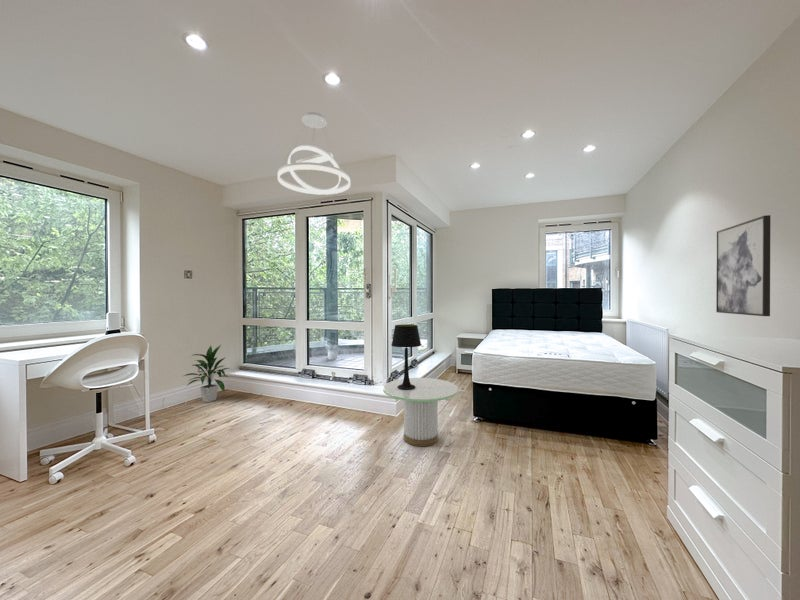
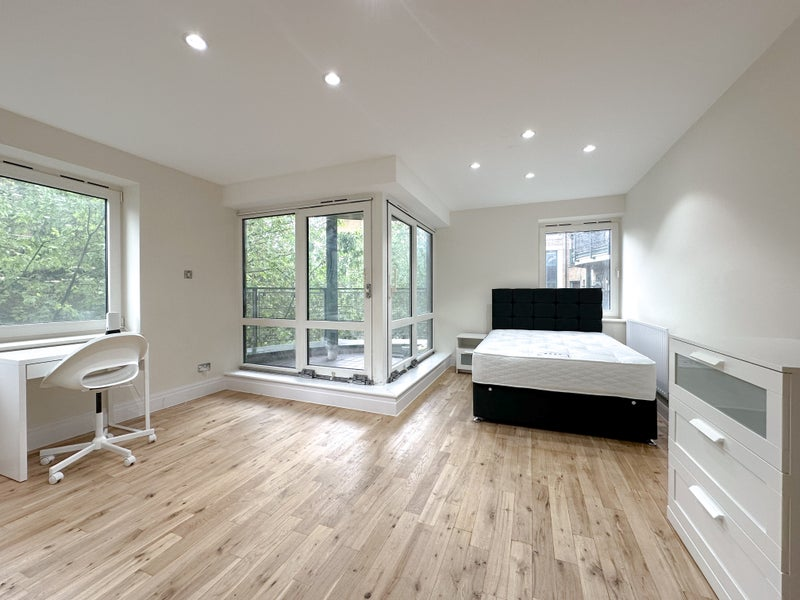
- wall art (740, 269)
- indoor plant (209, 373)
- pendant light (314, 151)
- table lamp (406, 356)
- side table (420, 412)
